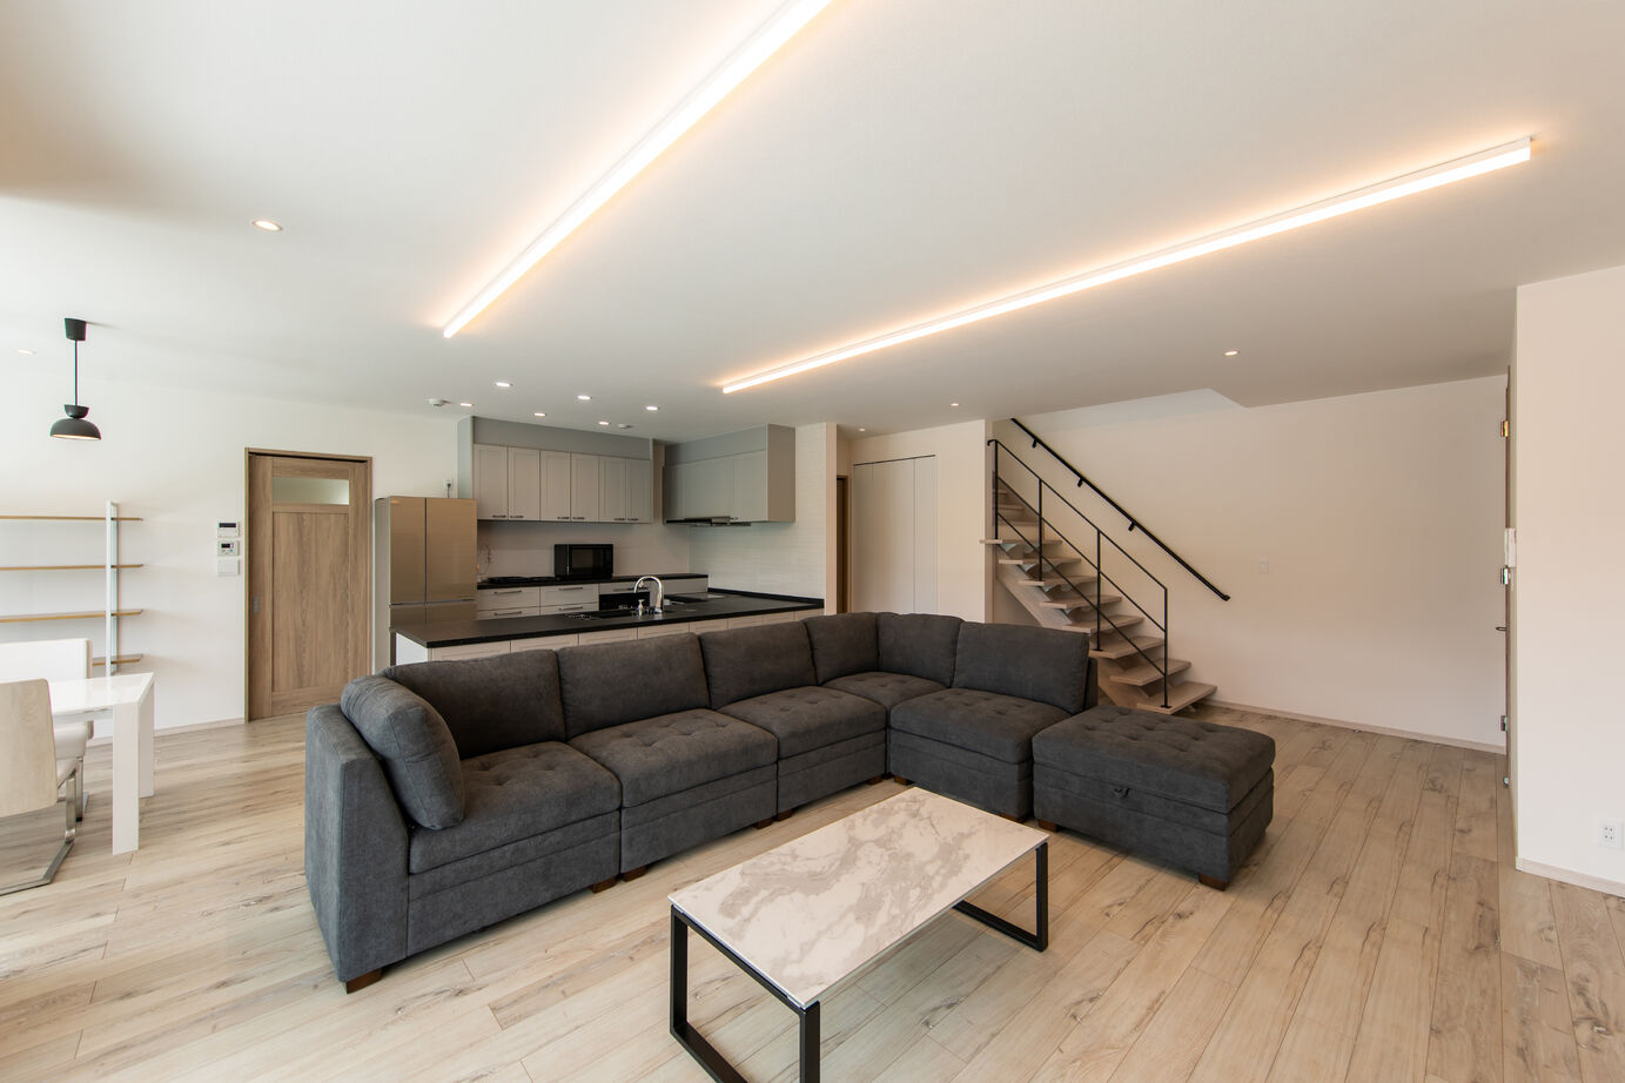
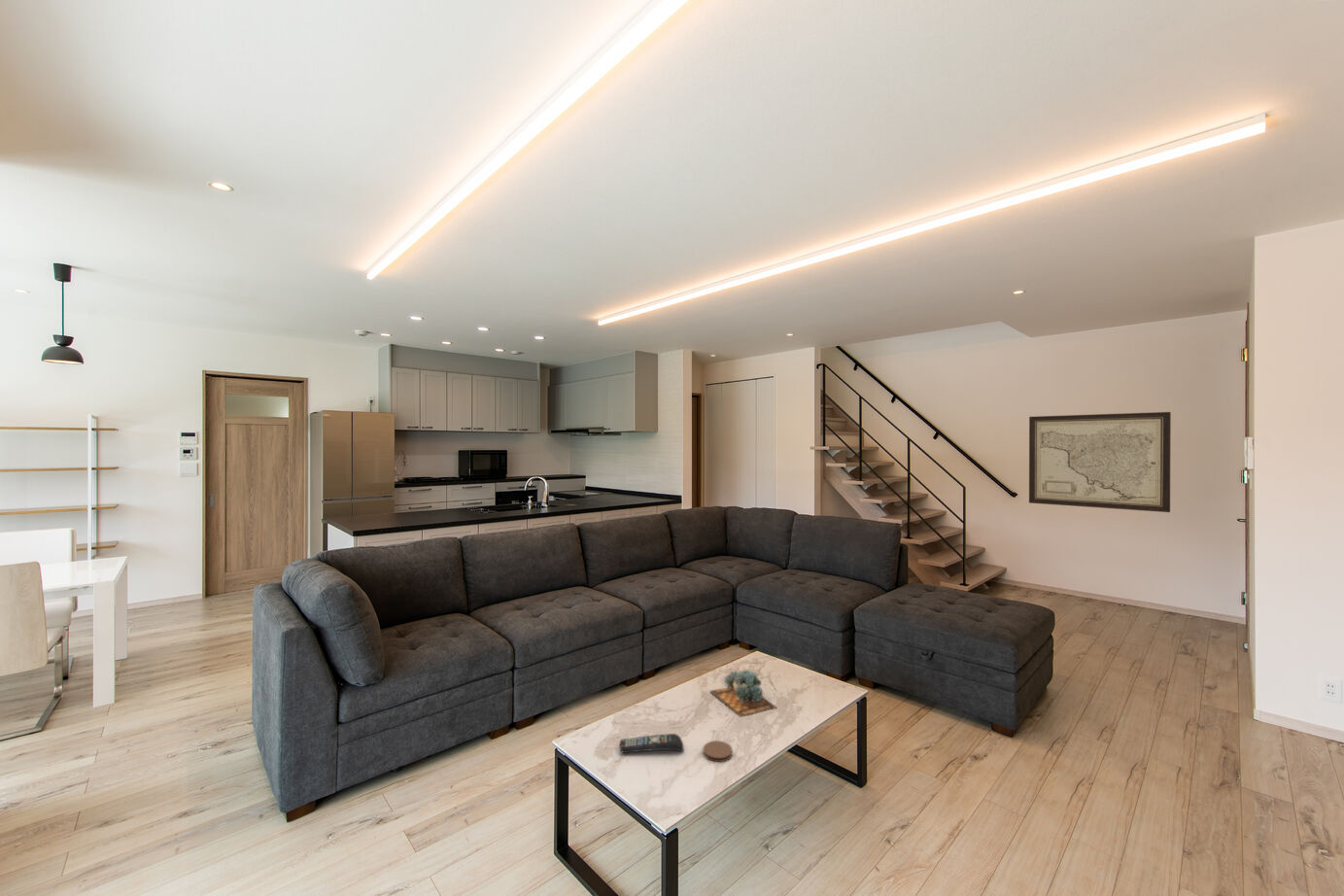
+ wall art (1094, 461)
+ remote control (651, 743)
+ succulent plant (741, 685)
+ coaster (717, 750)
